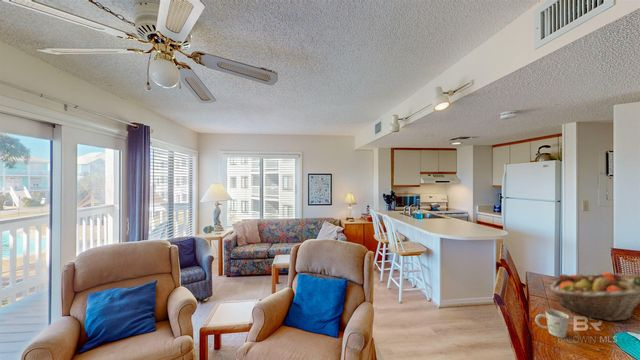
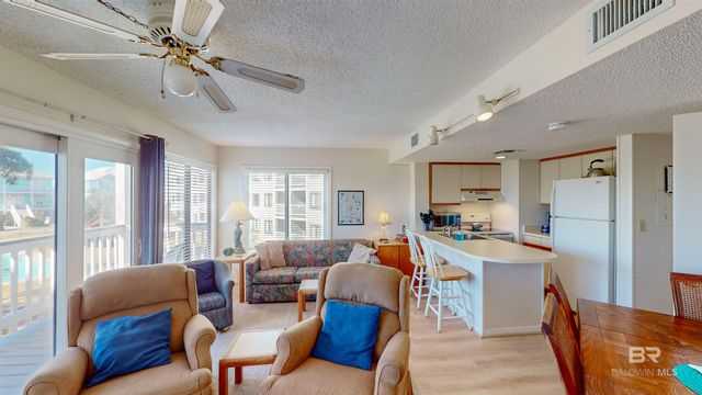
- mug (551, 322)
- fruit basket (597, 290)
